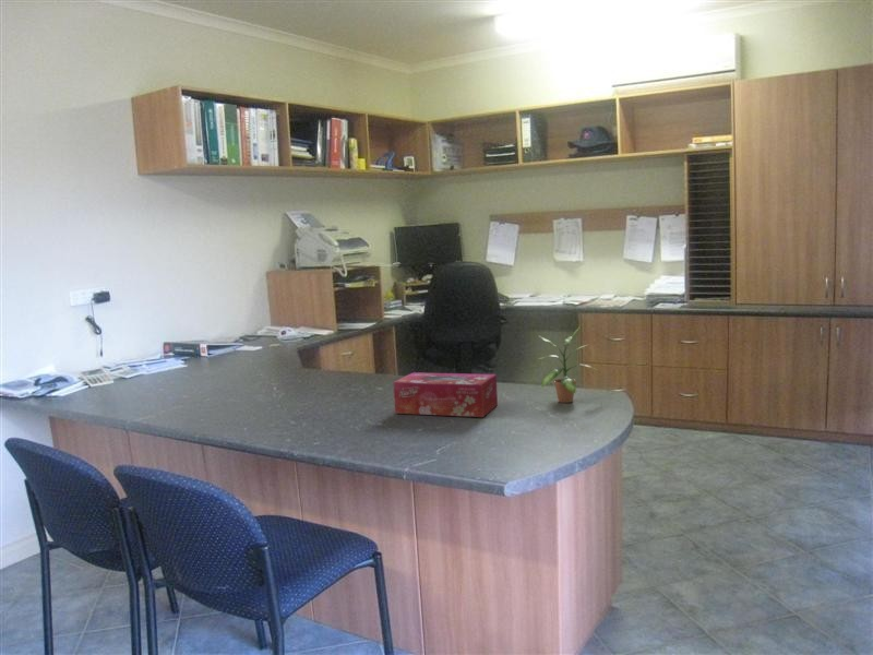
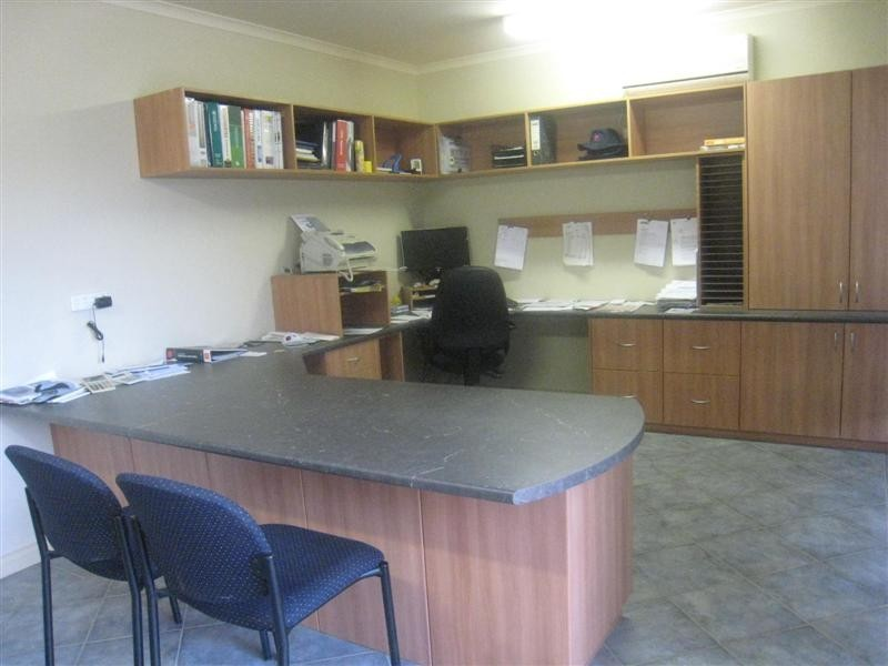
- potted plant (565, 365)
- tissue box (445, 393)
